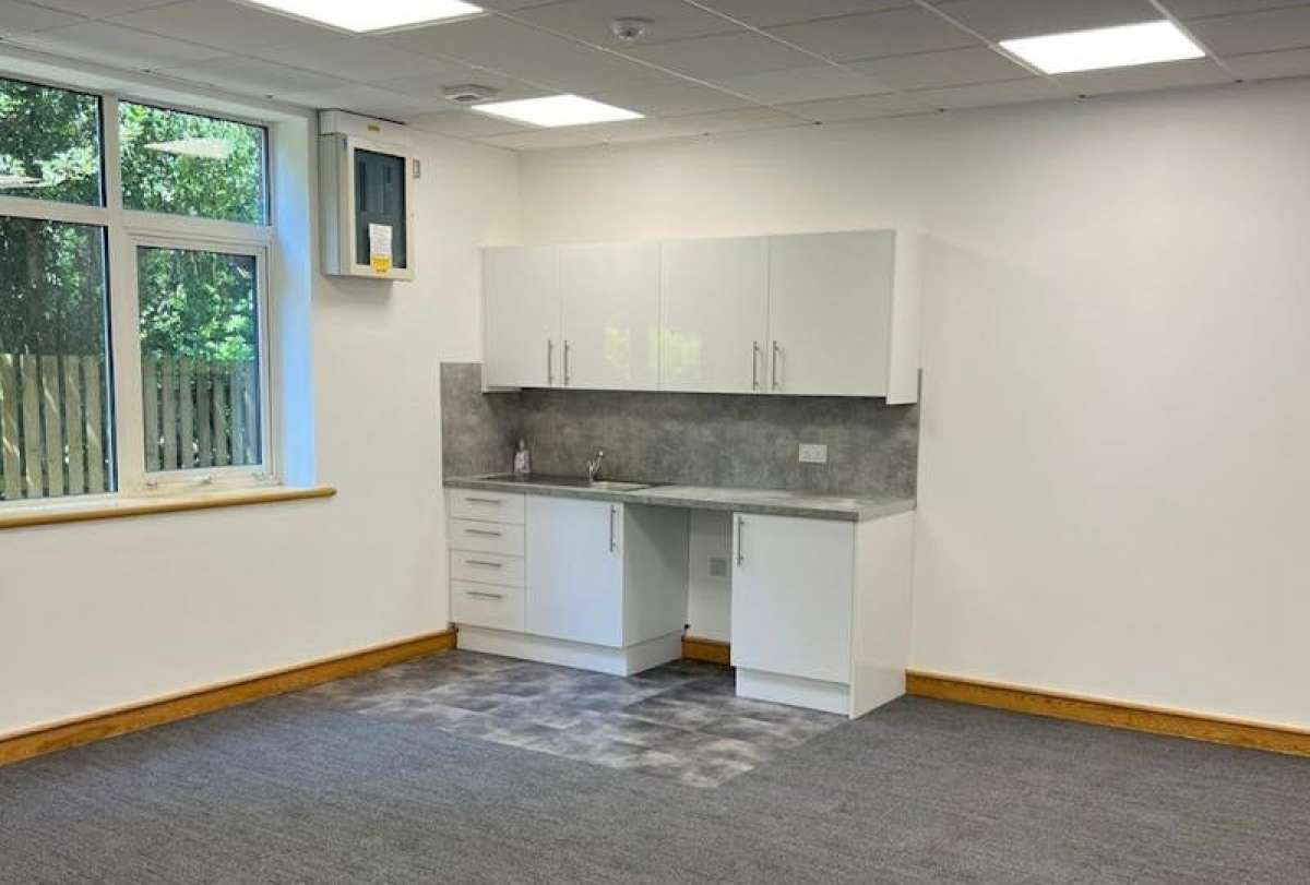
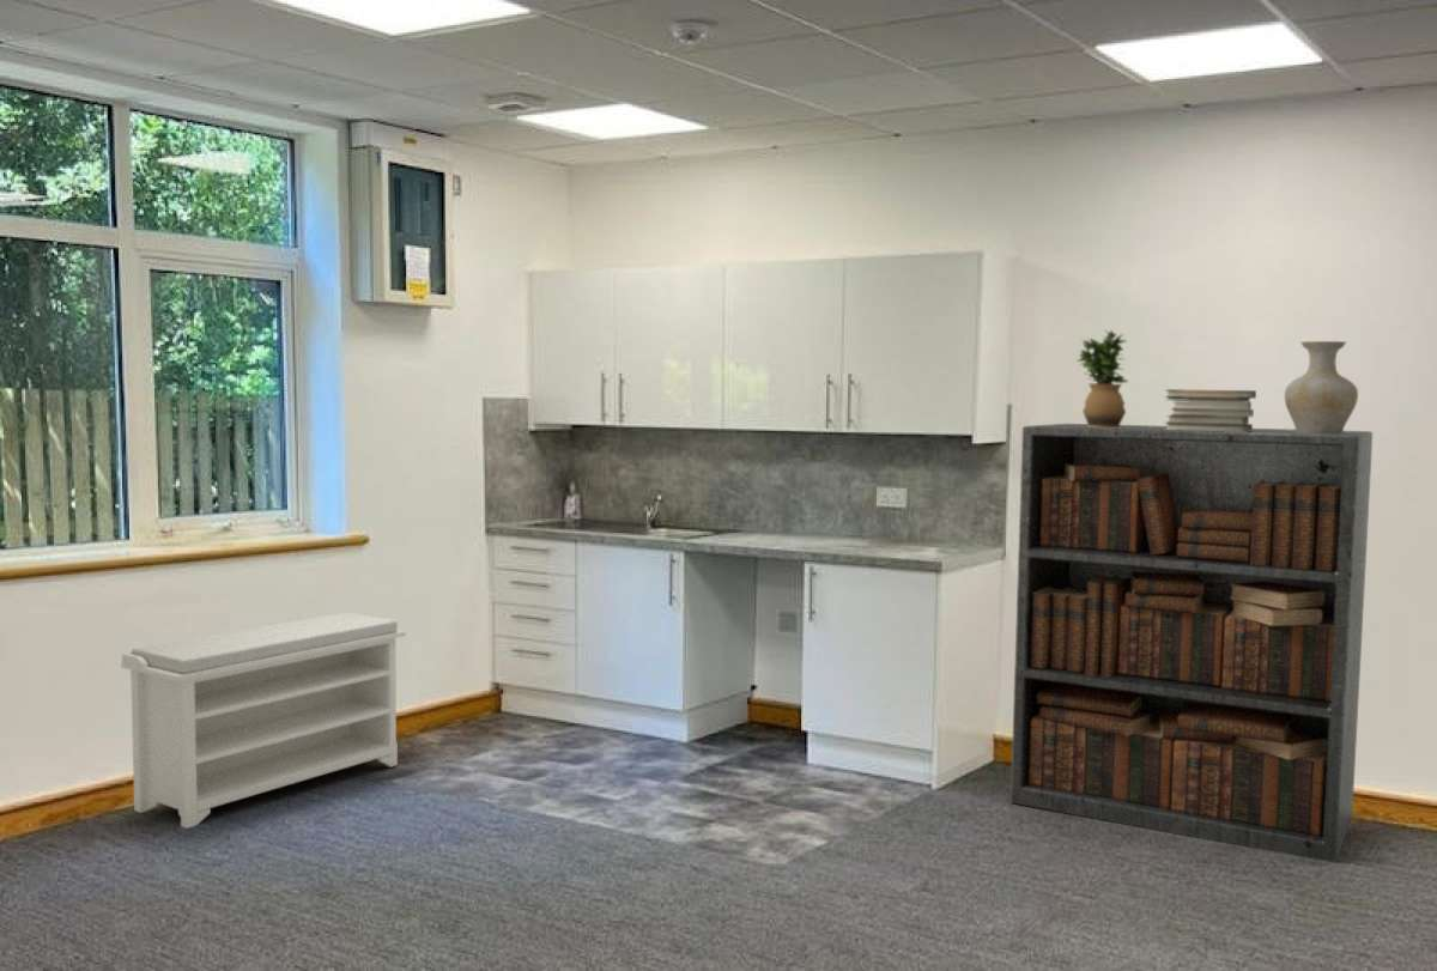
+ potted plant (1099, 377)
+ bench (273, 710)
+ book stack (1211, 409)
+ bookcase (1187, 621)
+ vase (1321, 387)
